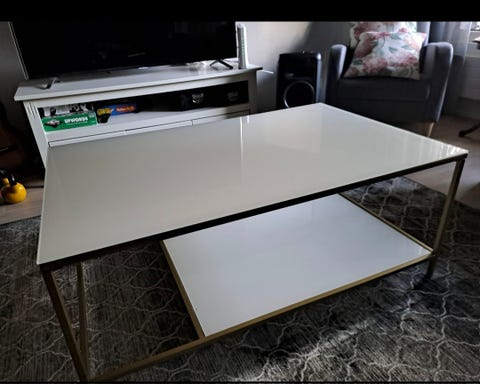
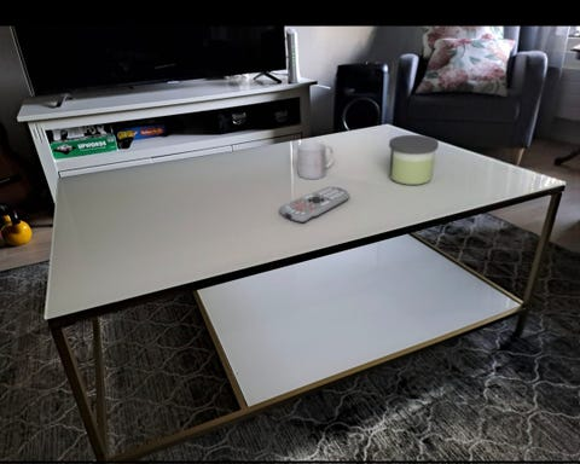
+ mug (317, 158)
+ candle (411, 160)
+ remote control (317, 203)
